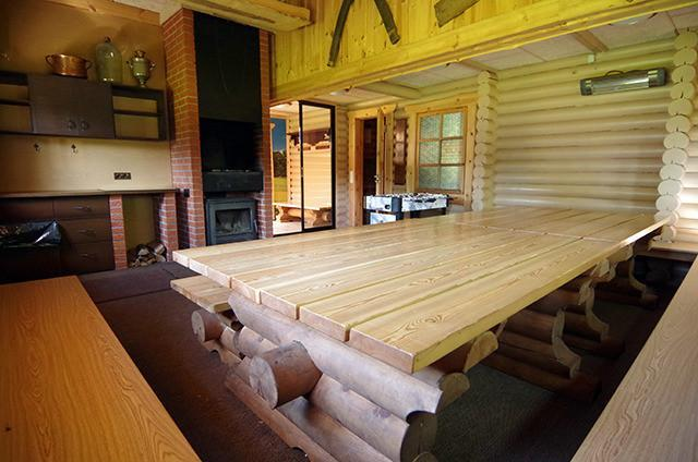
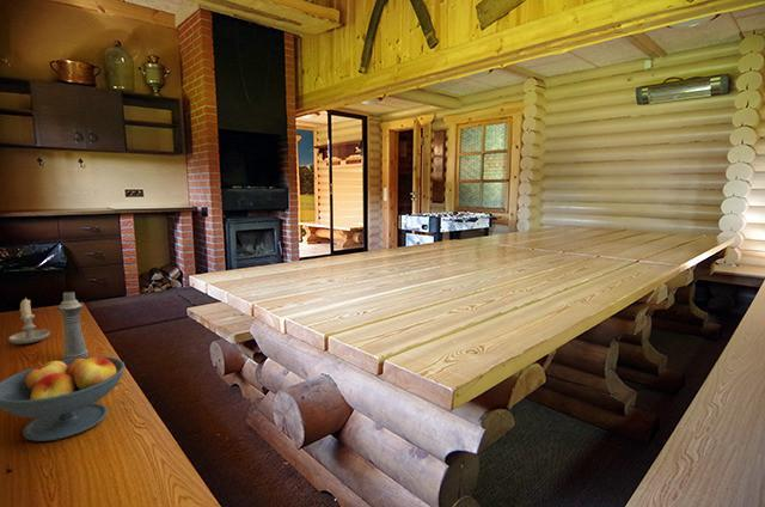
+ bottle (72, 326)
+ candle (27, 319)
+ fruit bowl (63, 391)
